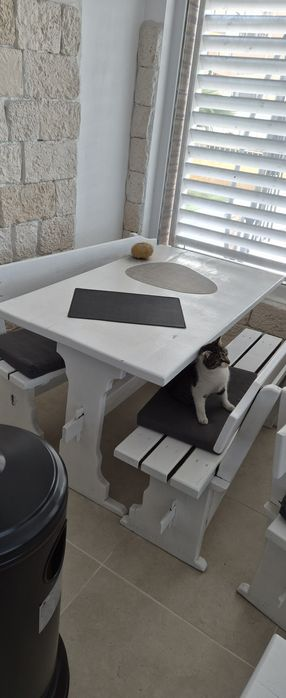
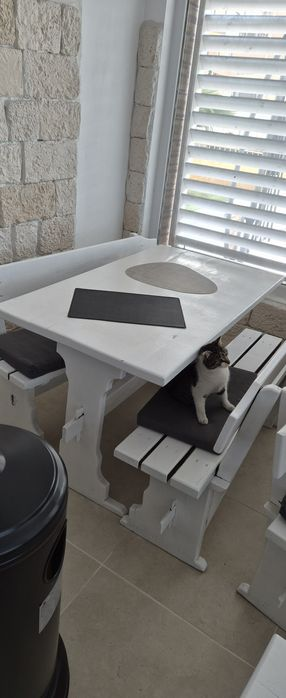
- fruit (142, 249)
